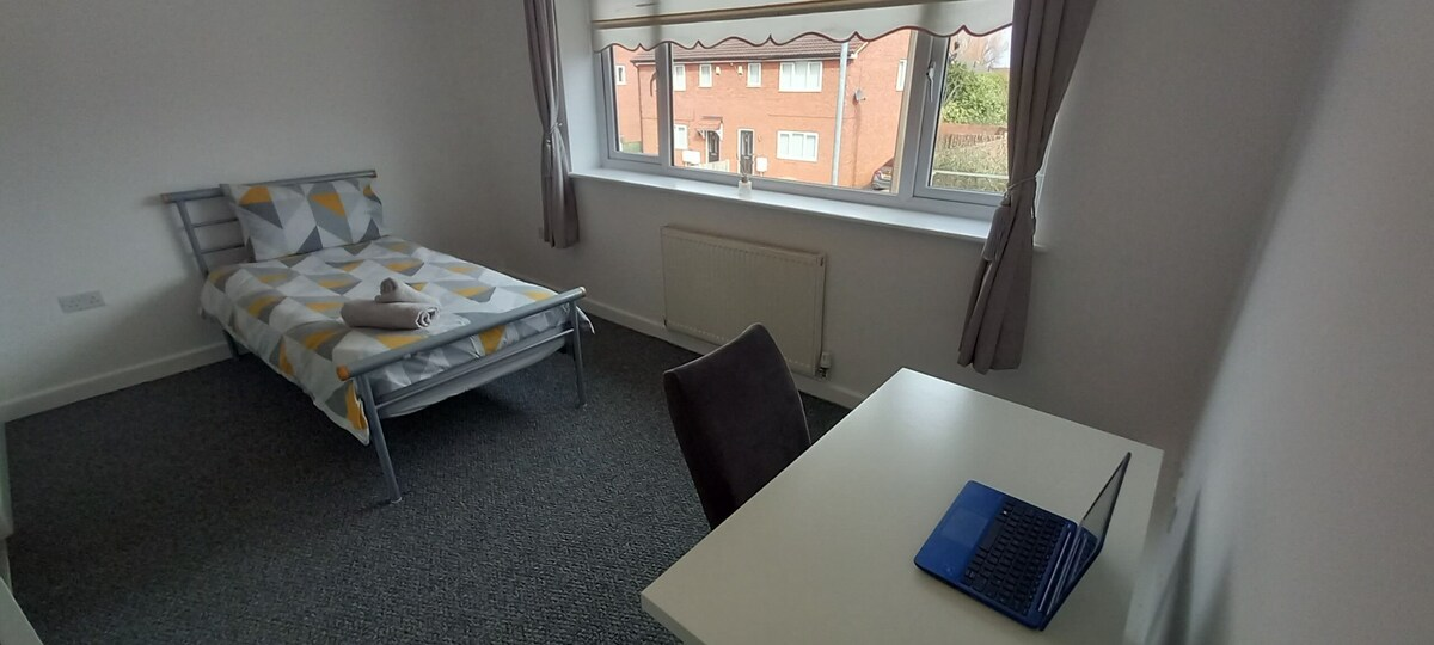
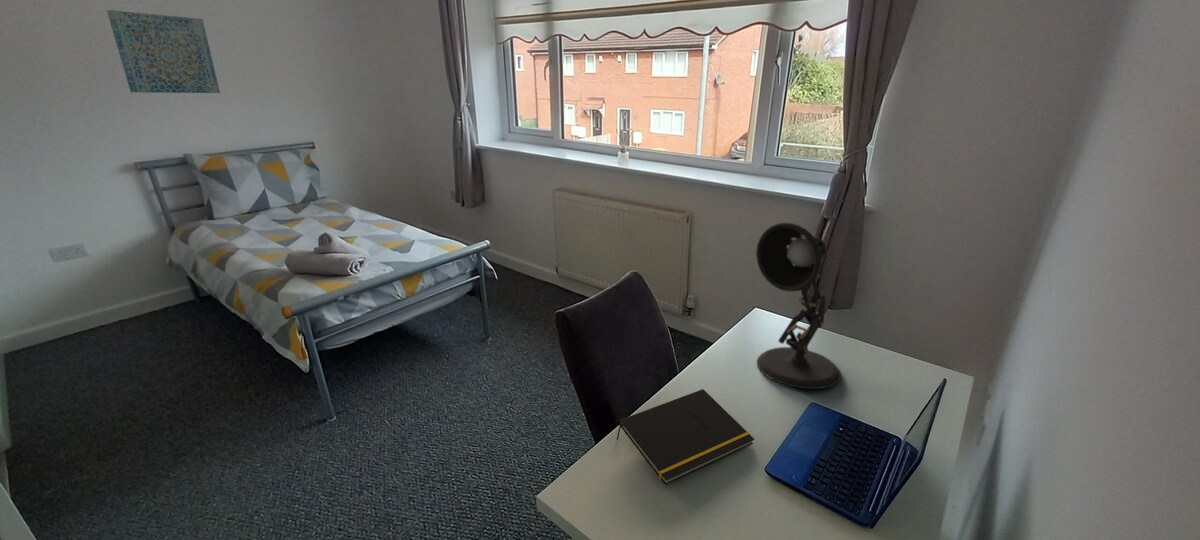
+ notepad (686, 431)
+ wall art (167, 54)
+ desk lamp (805, 296)
